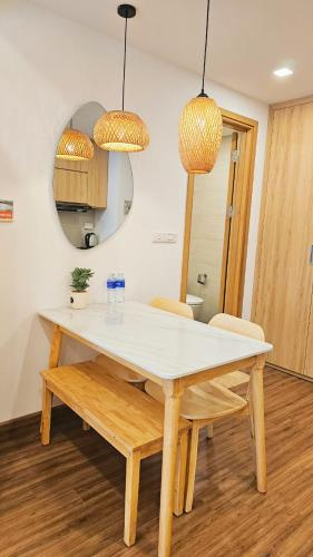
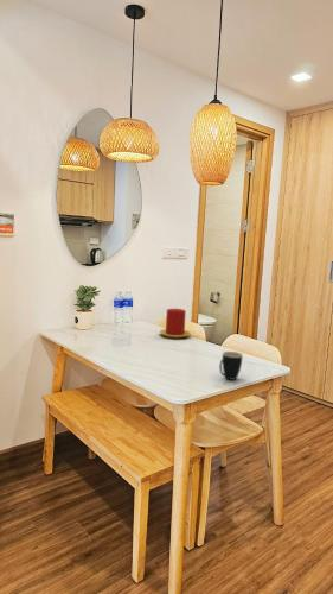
+ mug (229, 366)
+ candle (175, 322)
